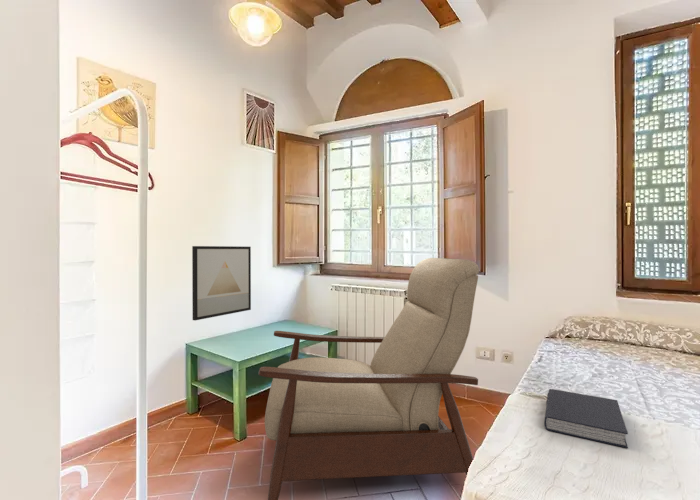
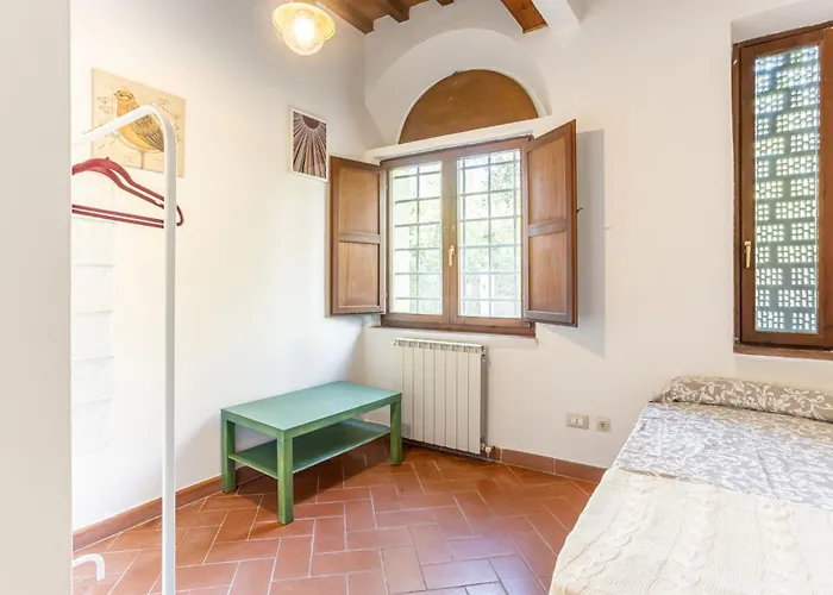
- chair (363, 362)
- book (582, 414)
- wall art (223, 280)
